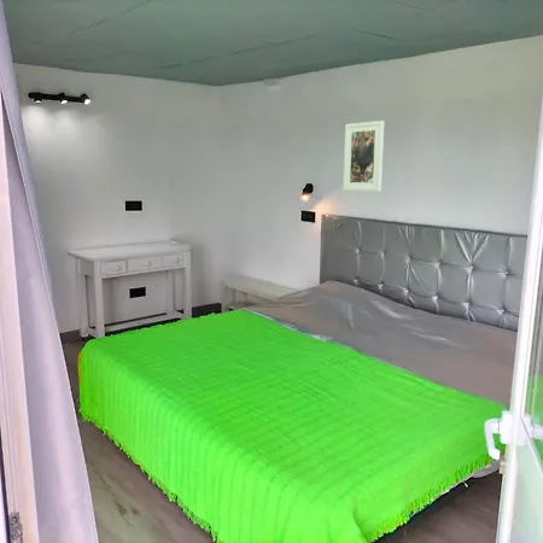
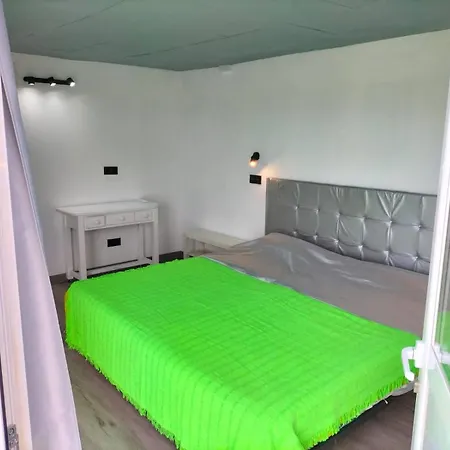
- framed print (362, 157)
